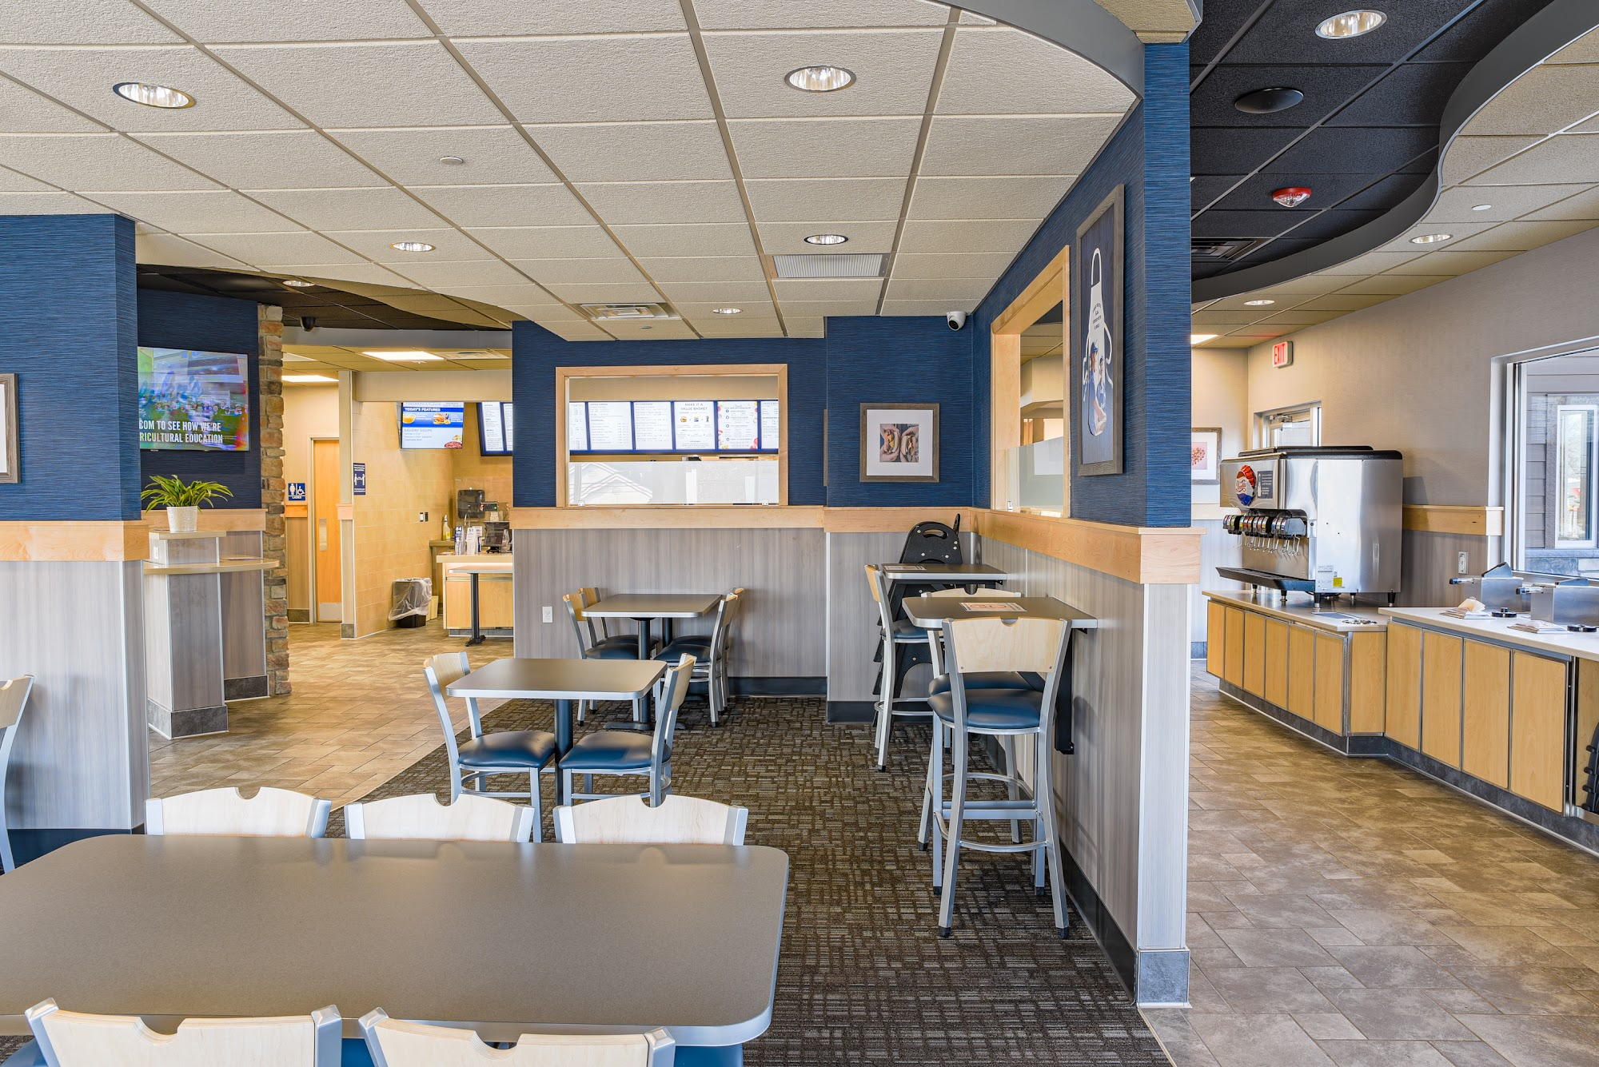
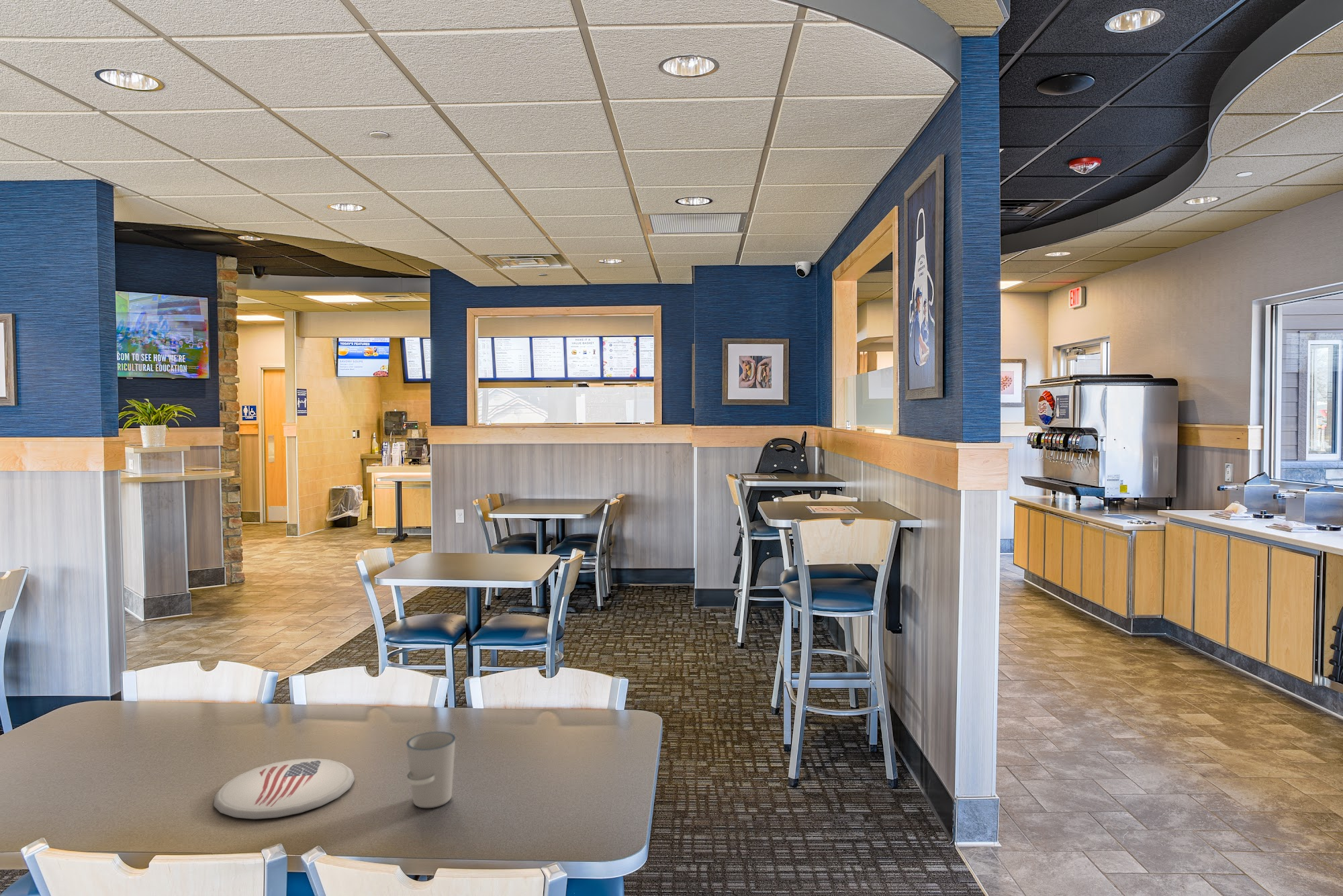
+ cup (428, 772)
+ plate (286, 785)
